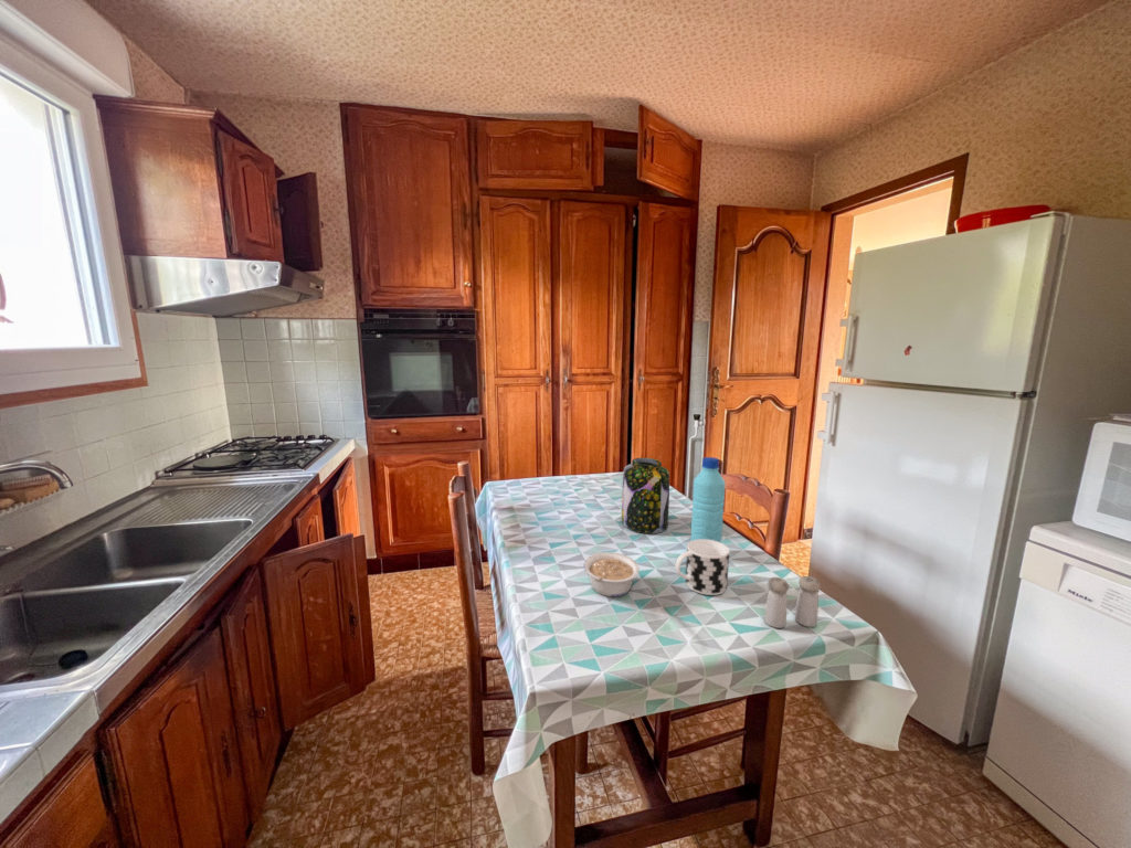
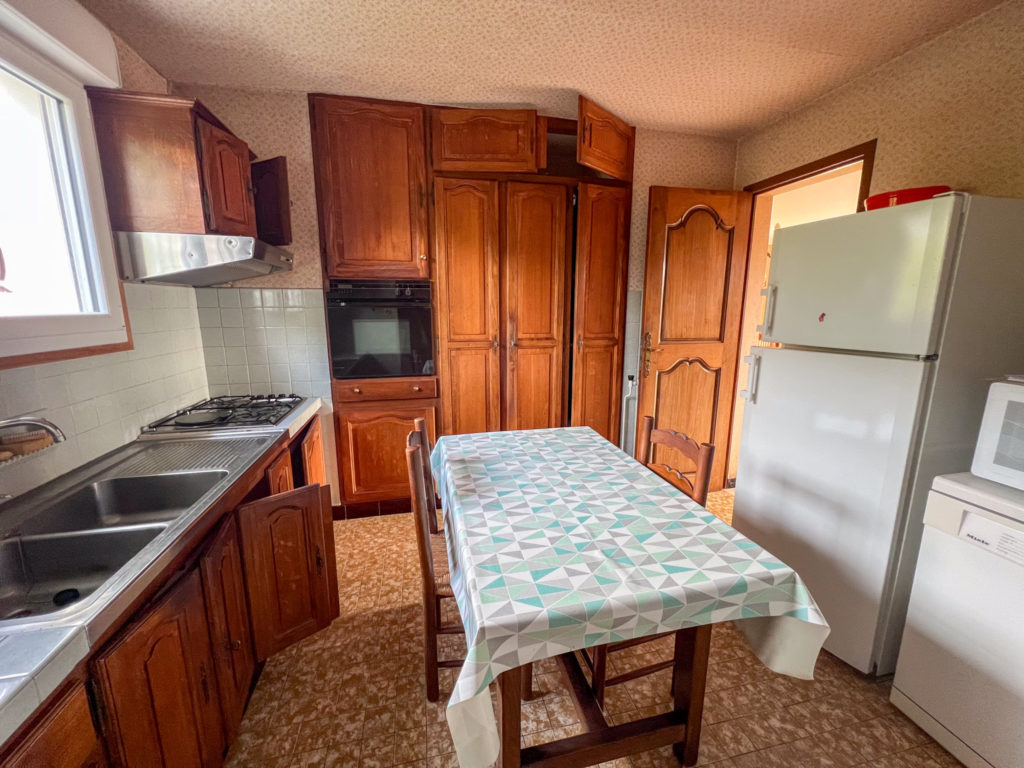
- cup (700, 566)
- legume (611, 574)
- salt and pepper shaker (796, 603)
- jar (645, 492)
- water bottle (707, 507)
